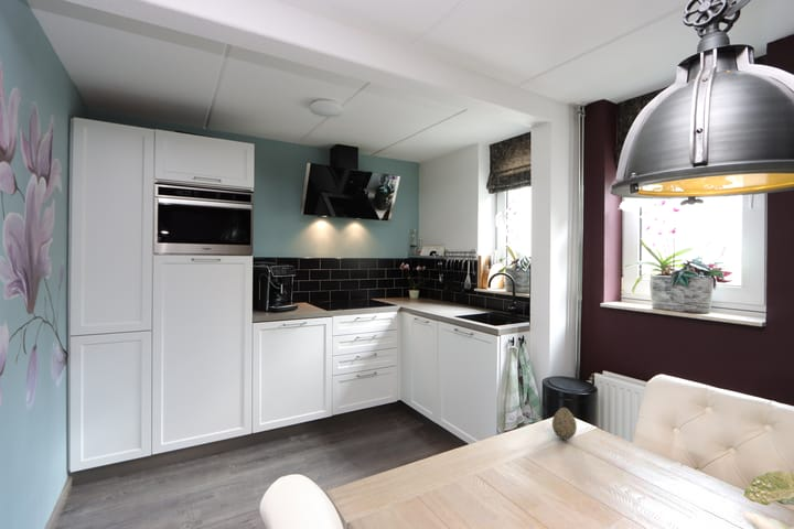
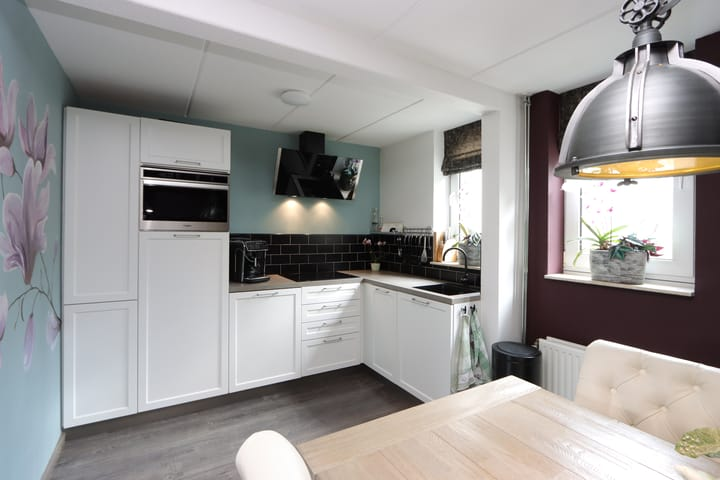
- decorative egg (564, 422)
